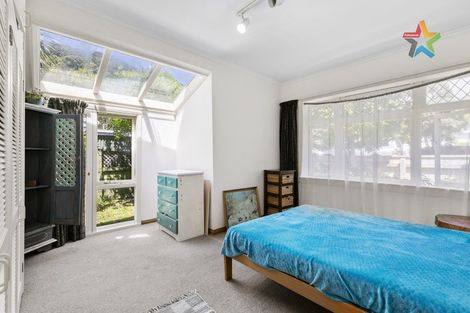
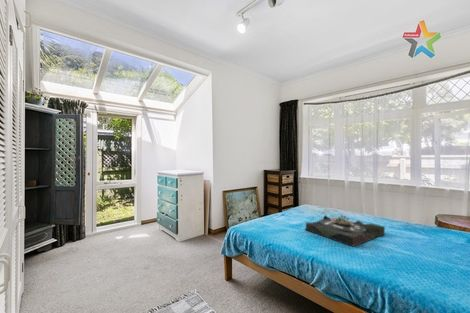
+ serving tray (343, 223)
